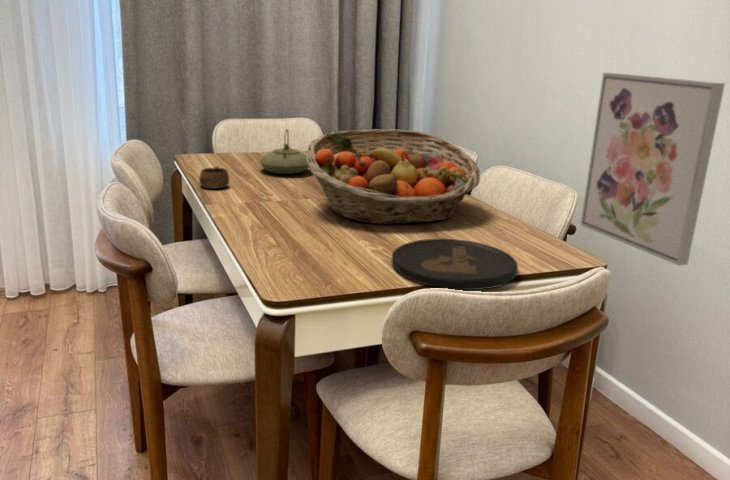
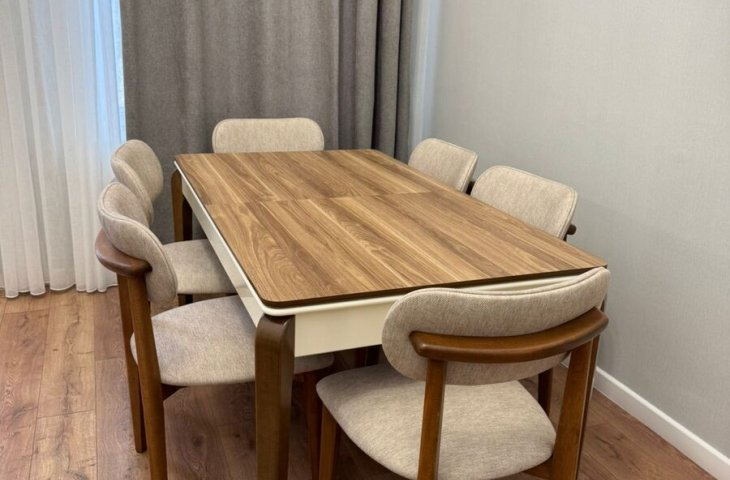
- cup (216, 176)
- fruit basket (392, 174)
- wall art (643, 163)
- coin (453, 262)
- teapot (286, 149)
